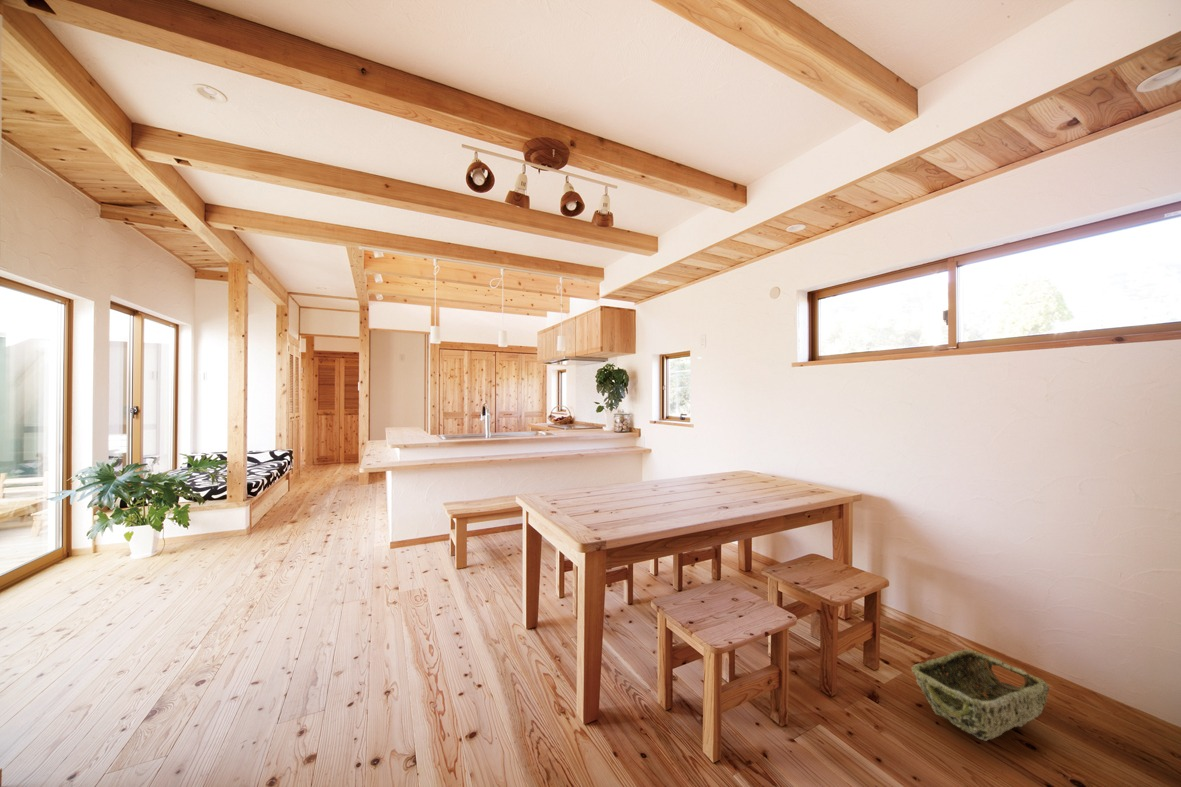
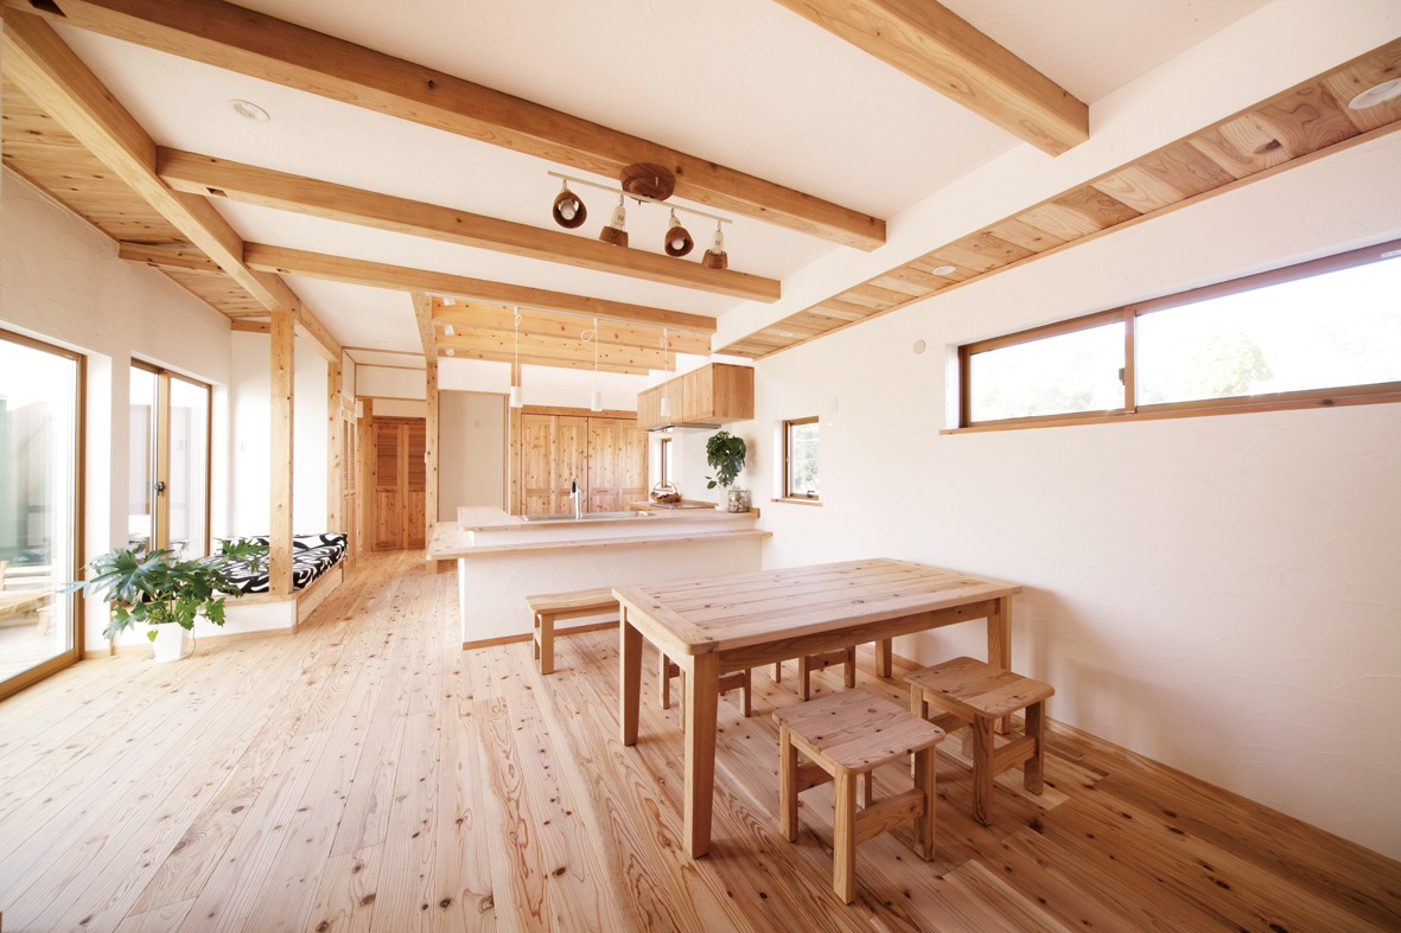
- woven basket (978, 694)
